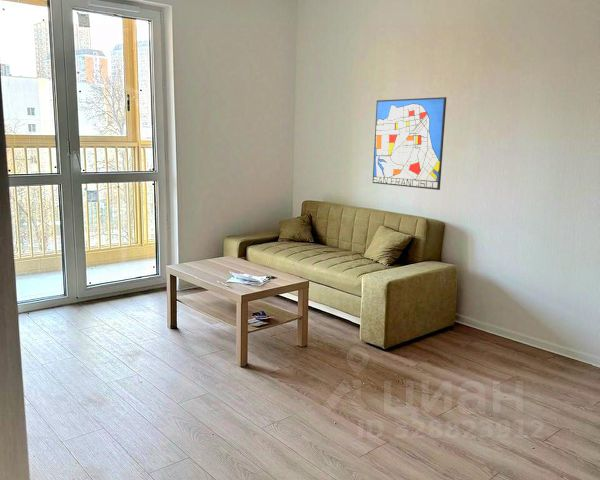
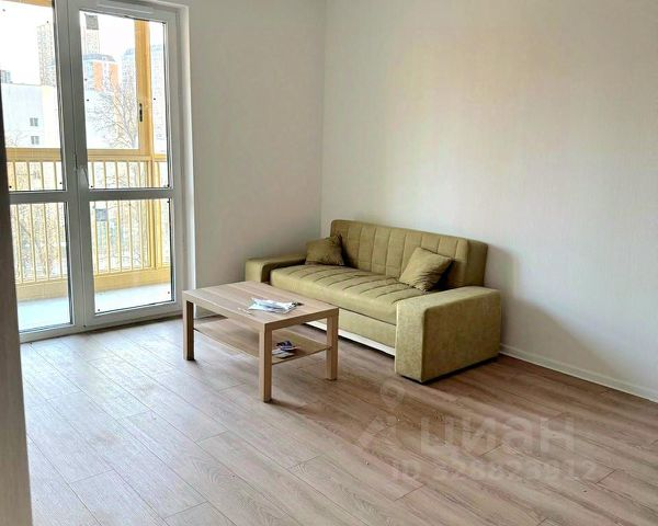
- wall art (406, 143)
